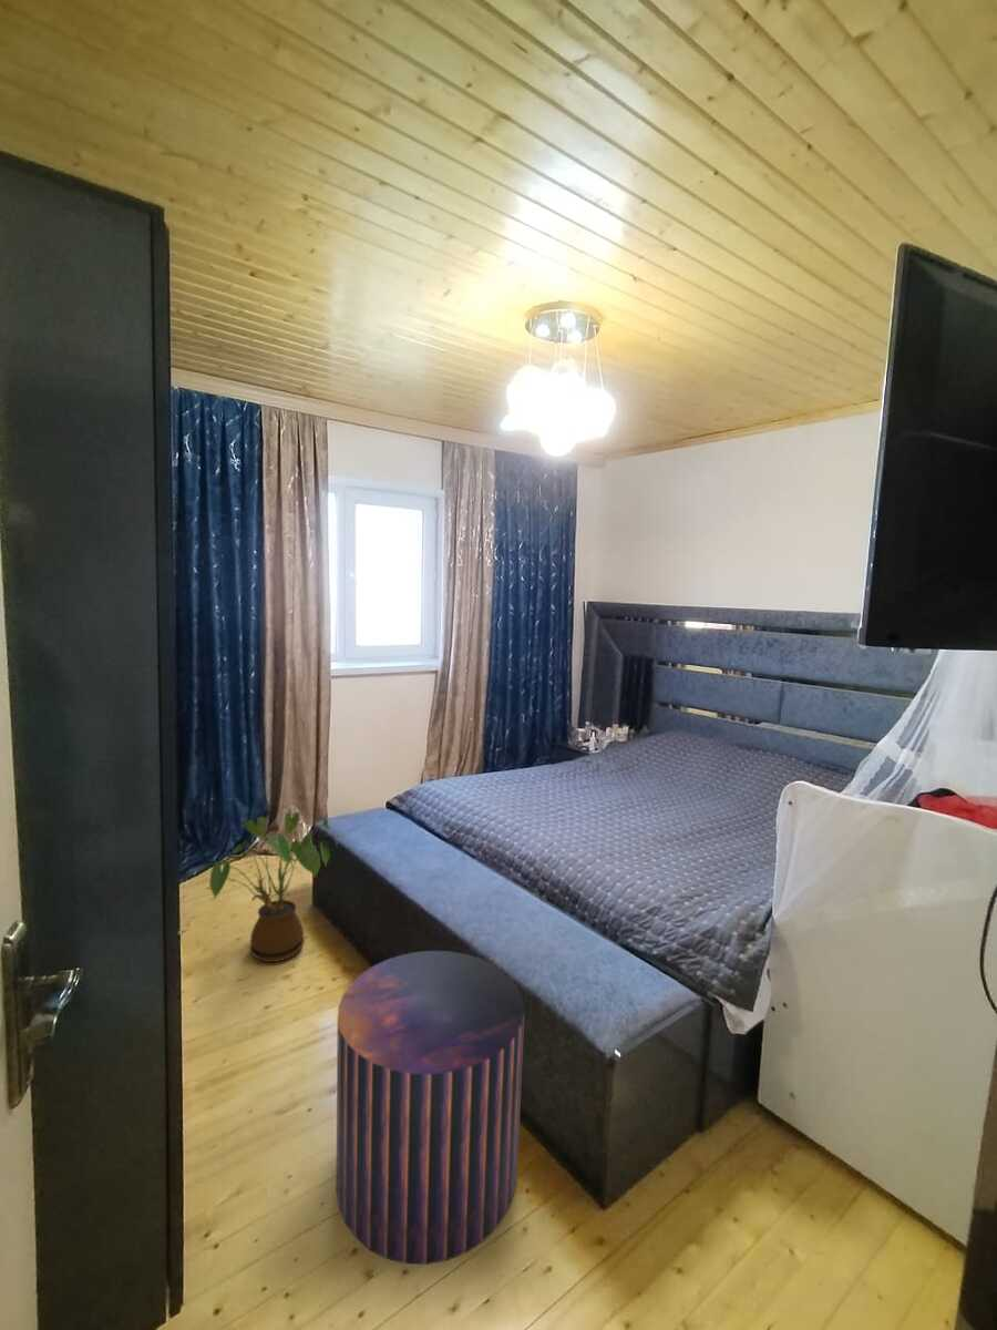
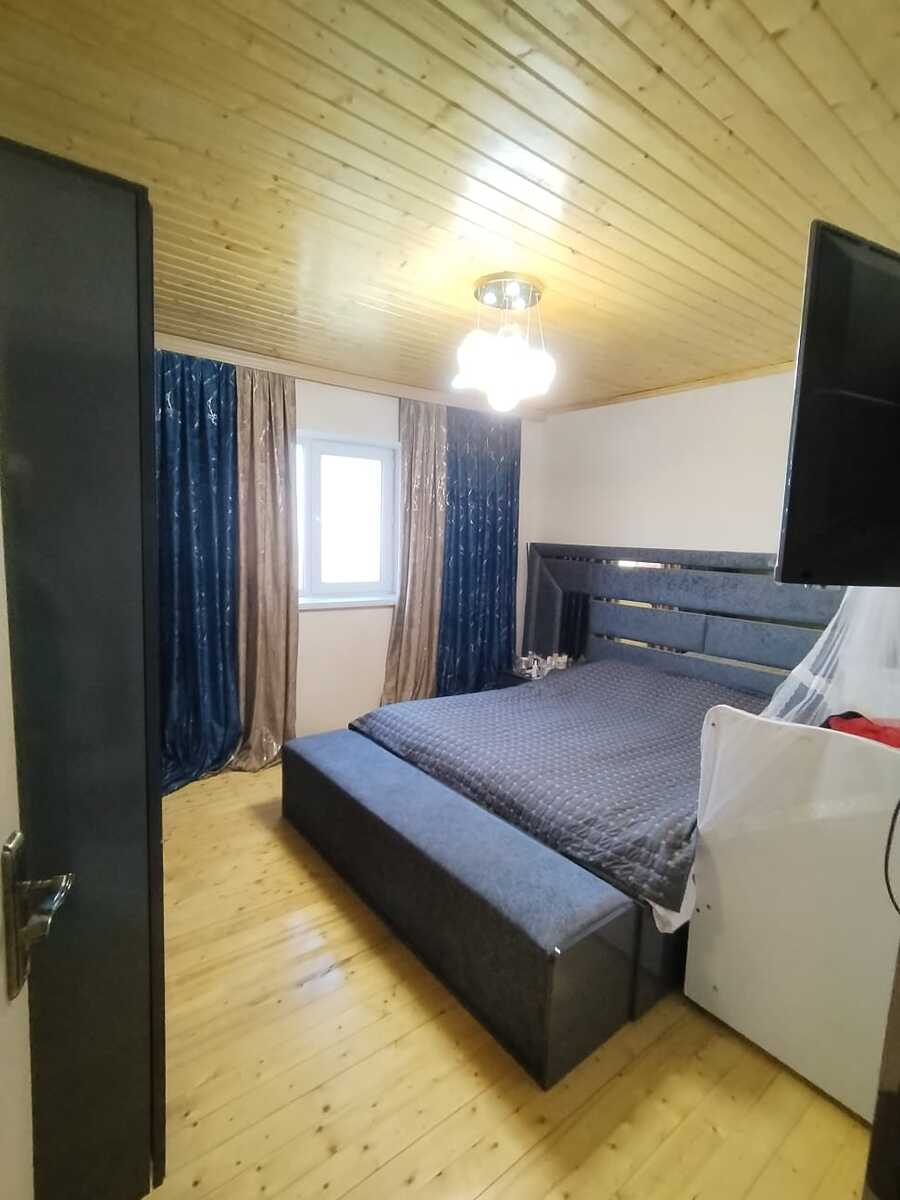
- house plant (273, 888)
- stool (430, 1087)
